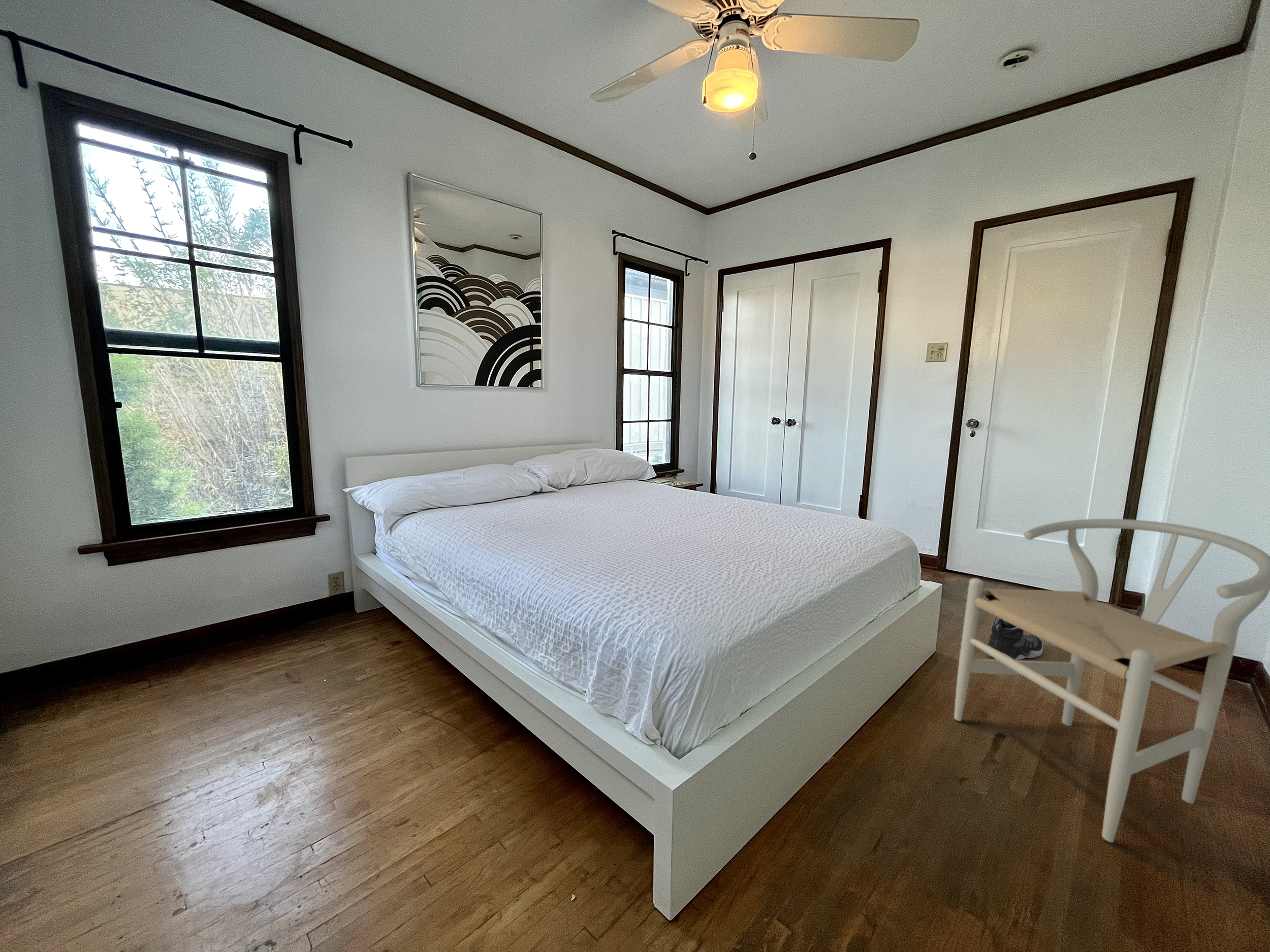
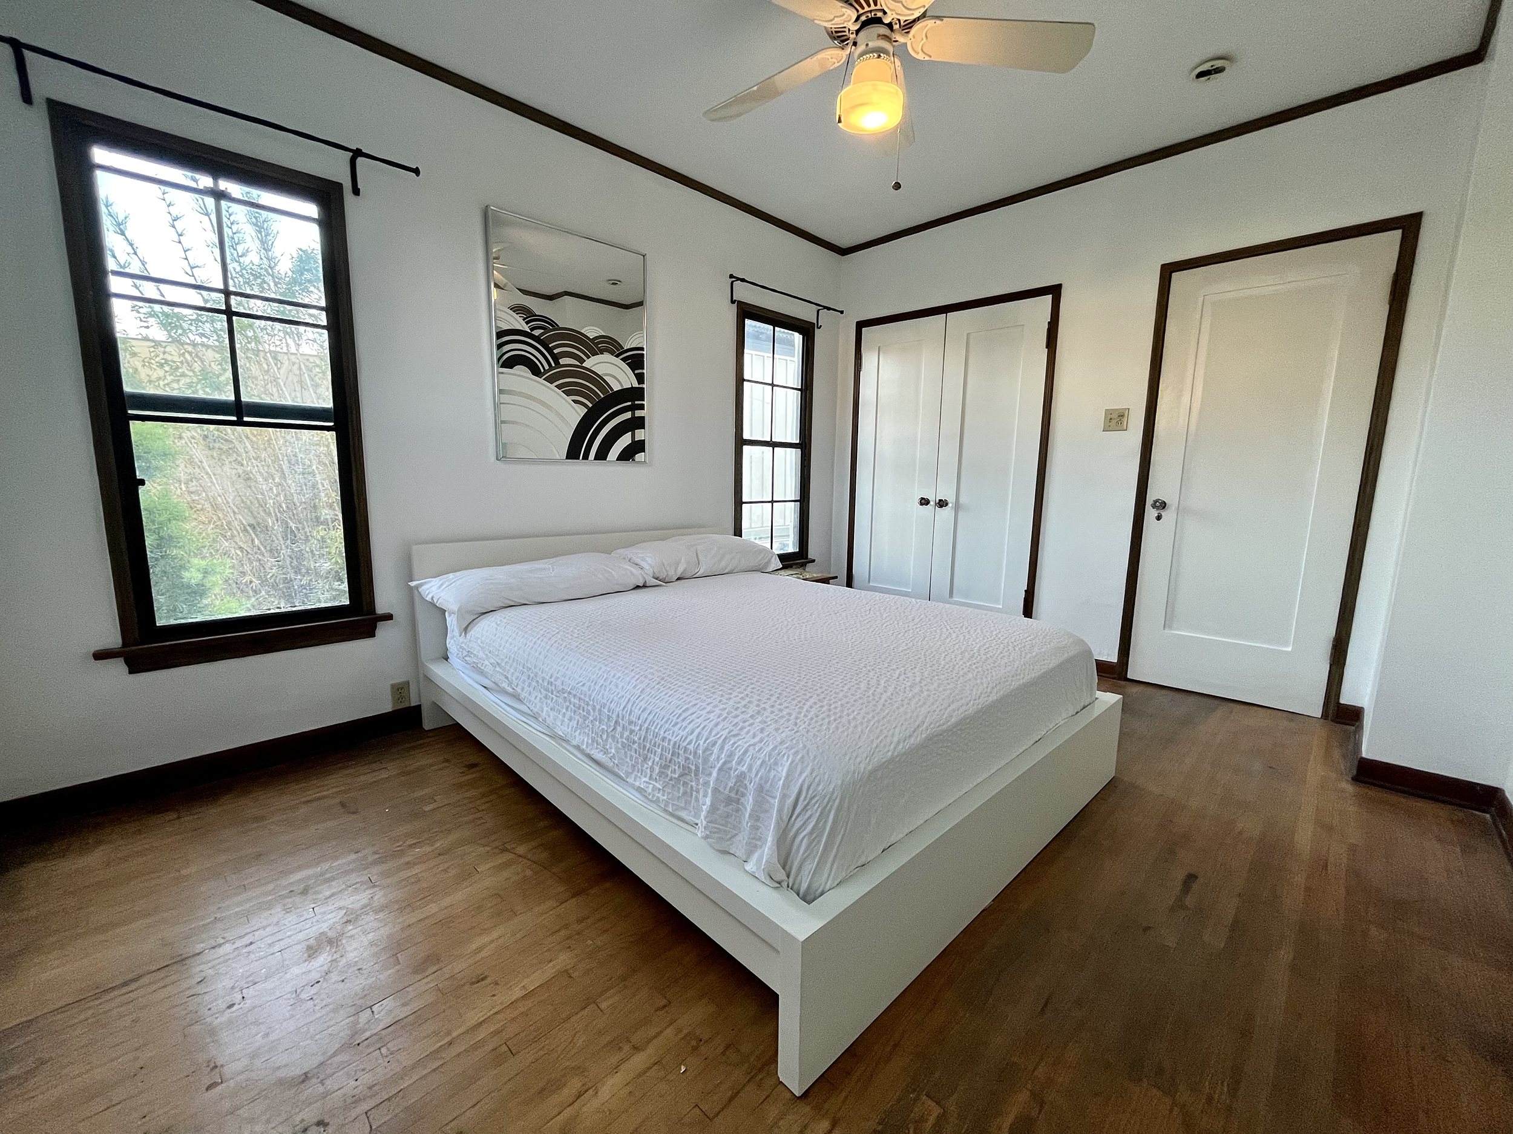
- sneaker (1018, 635)
- chair (1106, 650)
